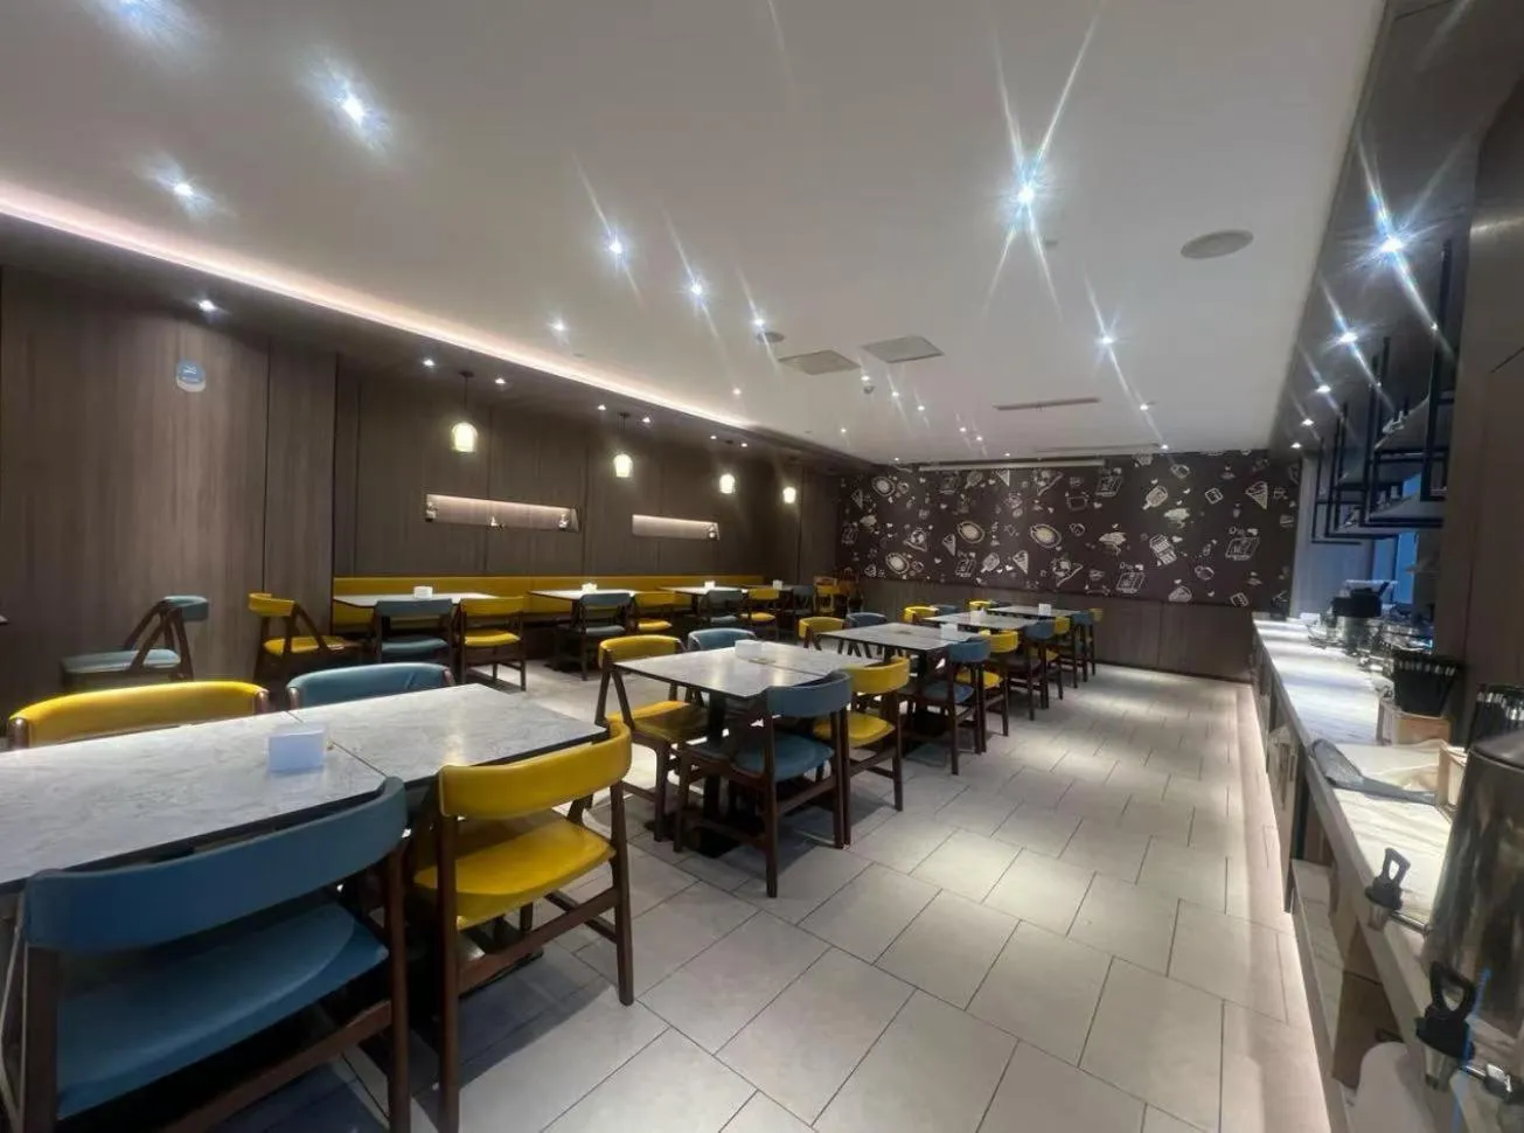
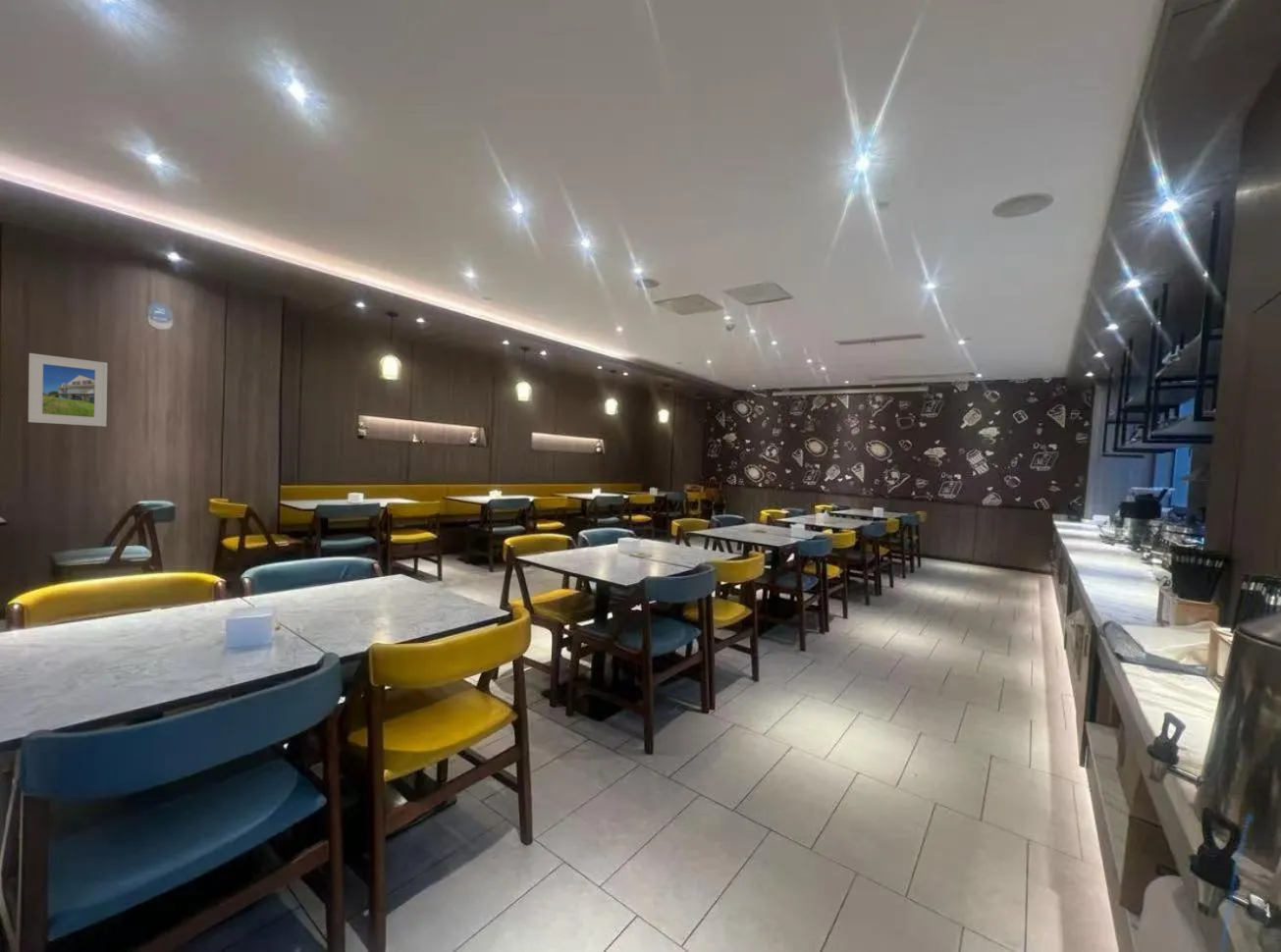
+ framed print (69, 391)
